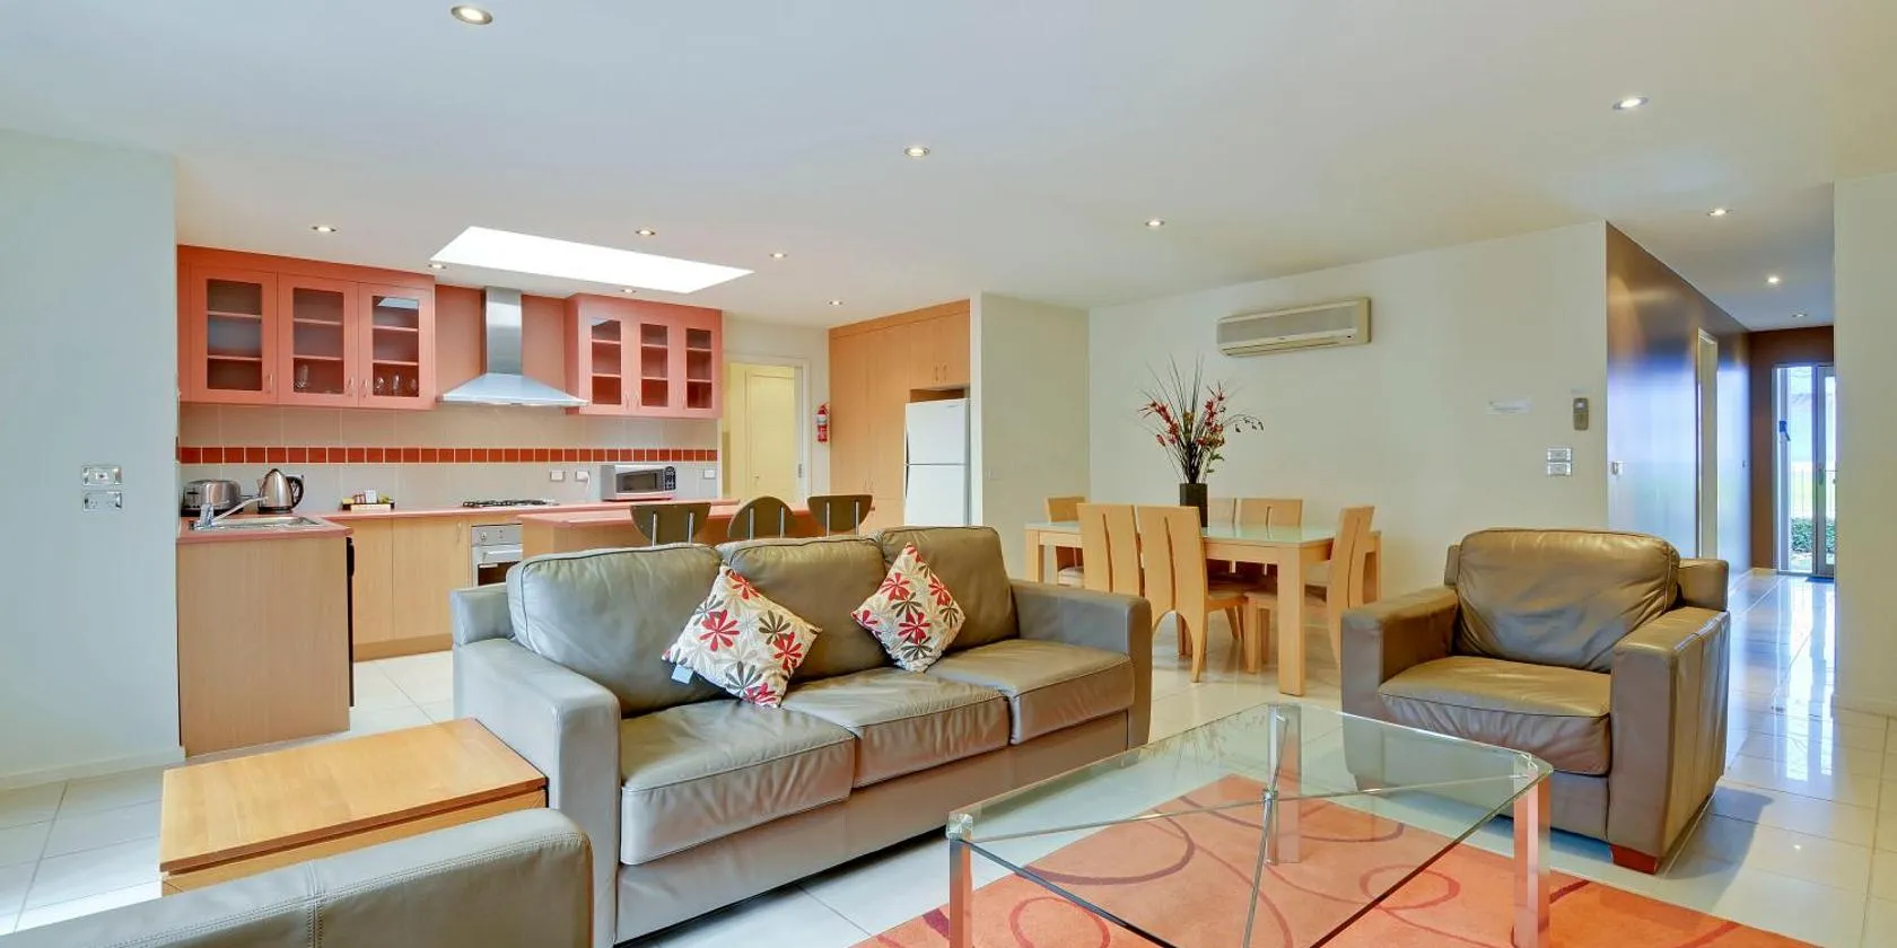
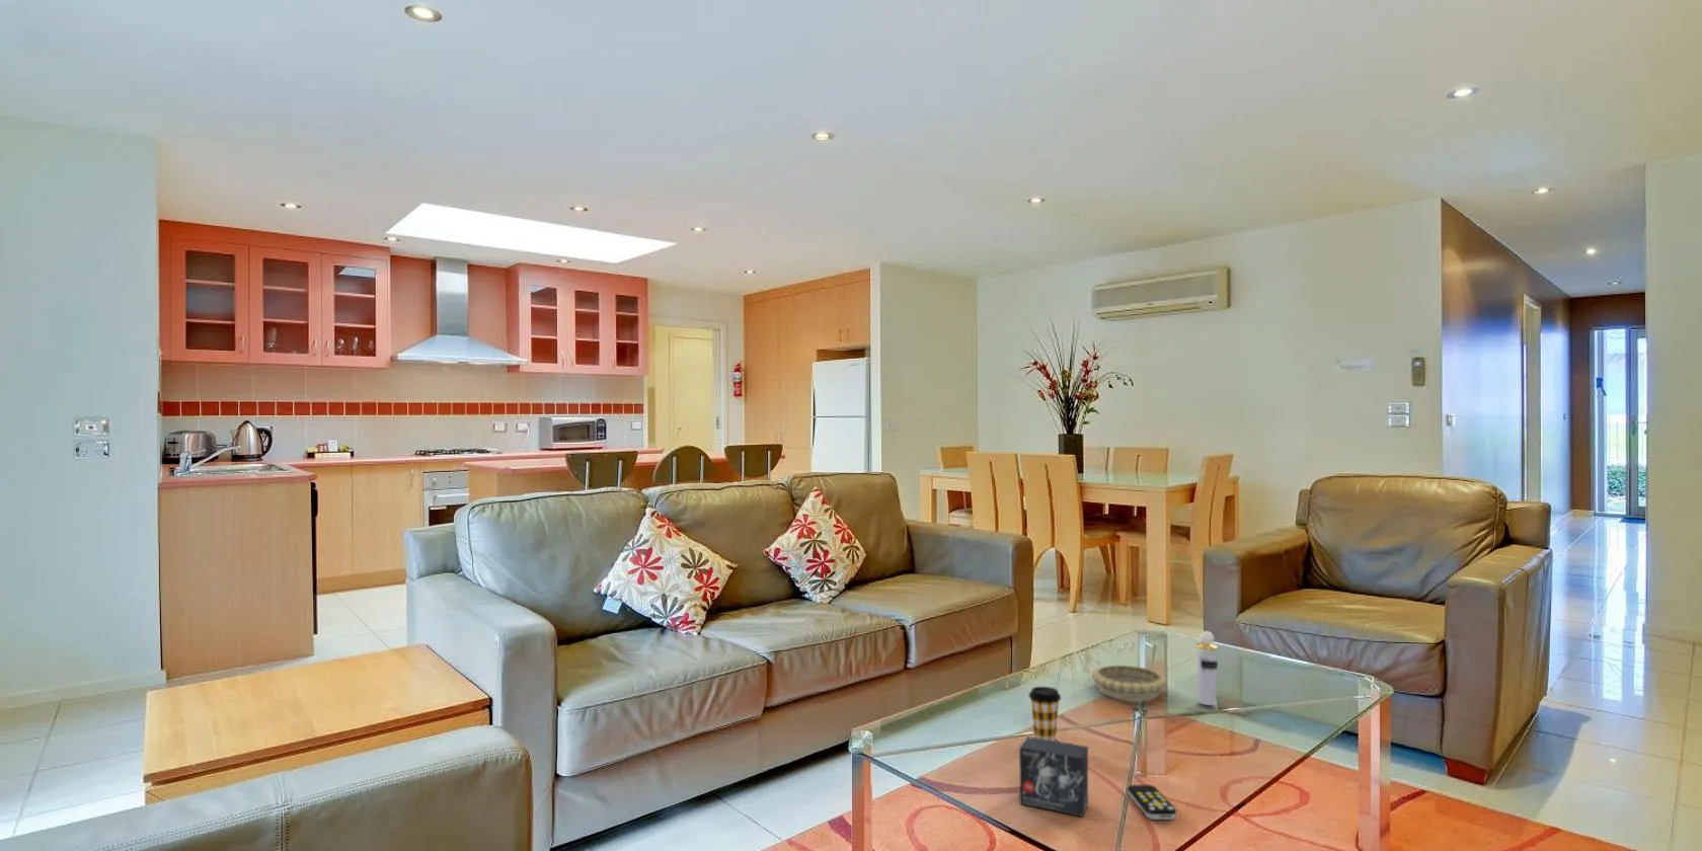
+ small box (1054, 775)
+ coffee cup (1044, 714)
+ remote control (1151, 800)
+ decorative bowl (1129, 683)
+ perfume bottle (1207, 668)
